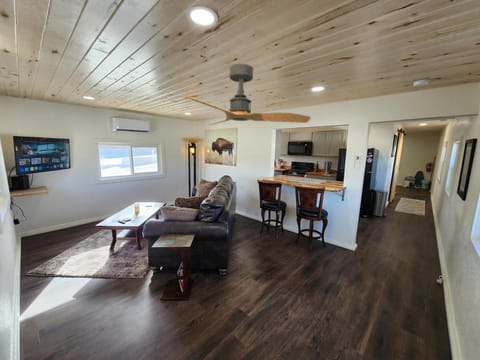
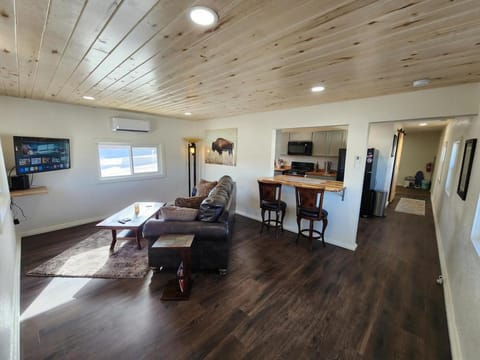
- ceiling fan (250, 100)
